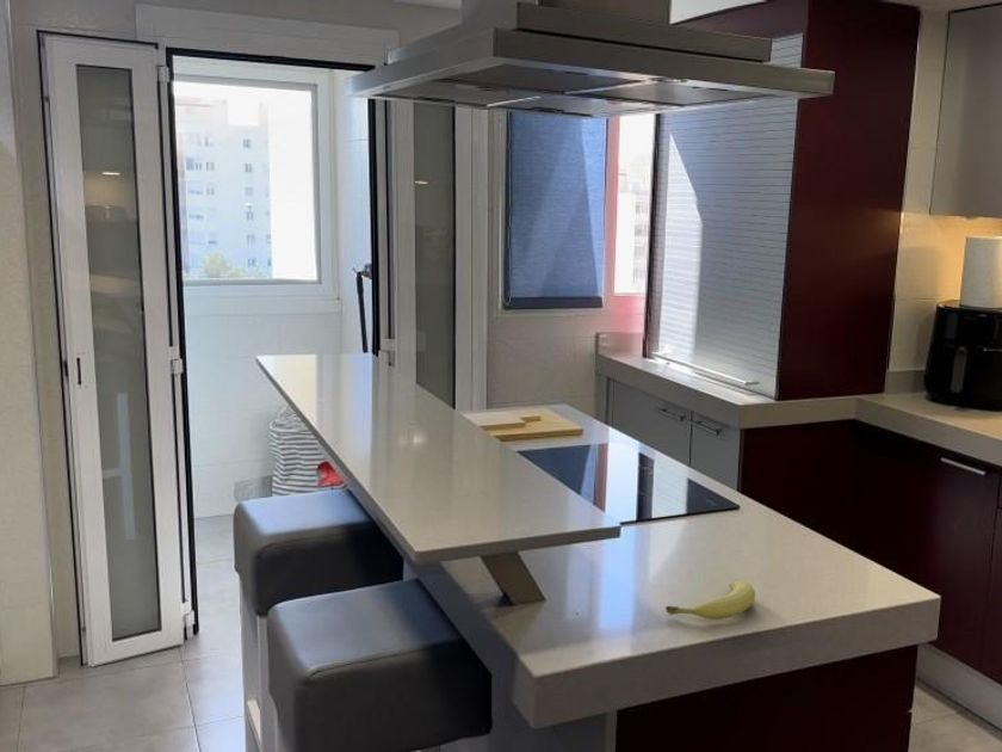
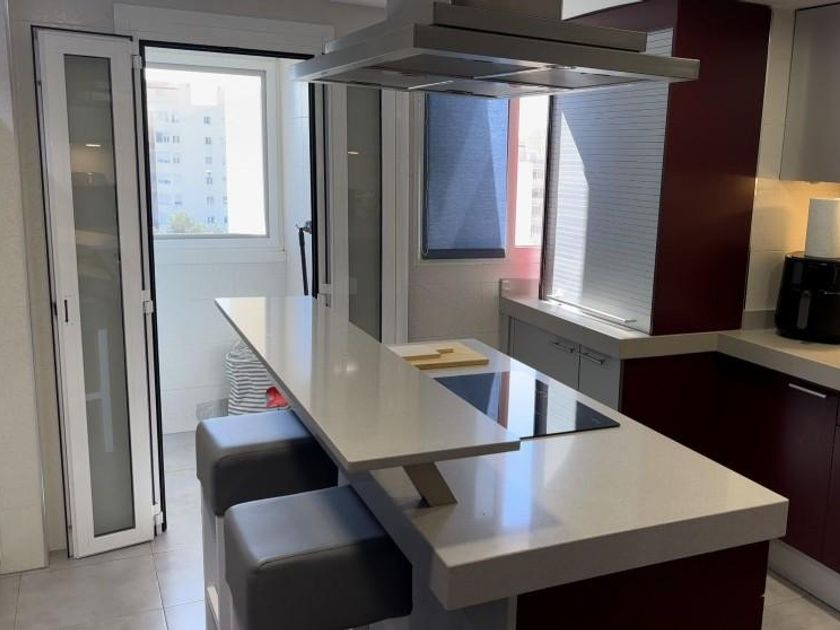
- fruit (720, 598)
